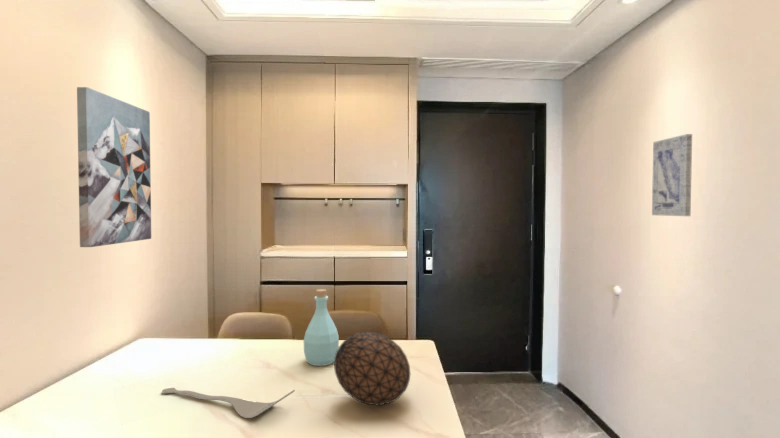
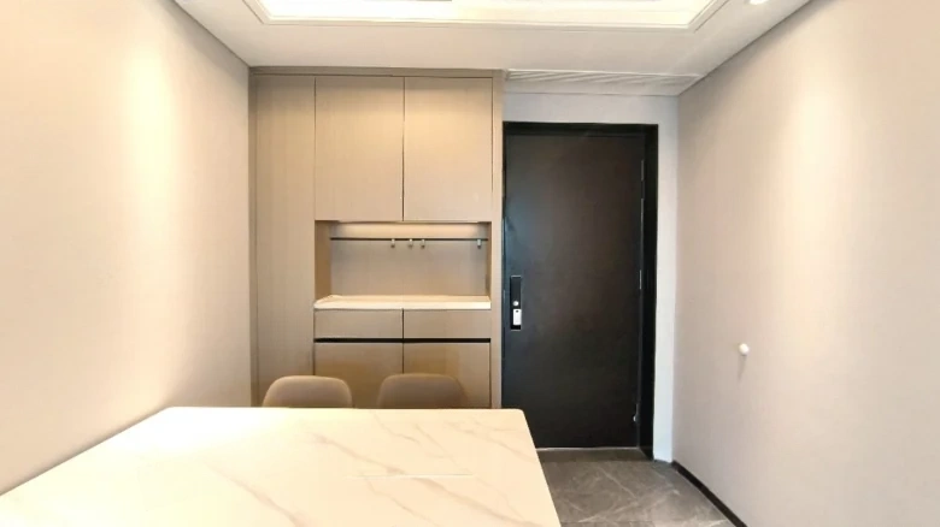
- decorative ball (372, 368)
- placemat (225, 396)
- wall art (118, 172)
- wall art (670, 177)
- bottle (321, 325)
